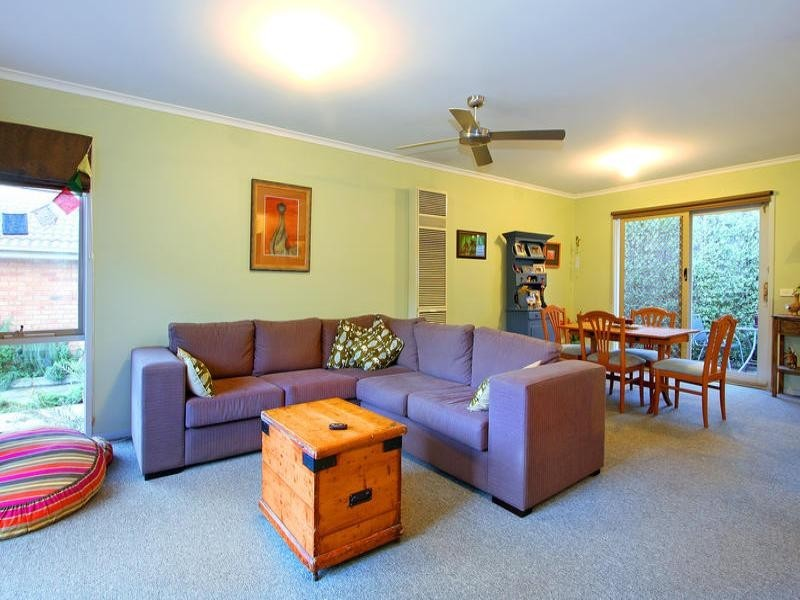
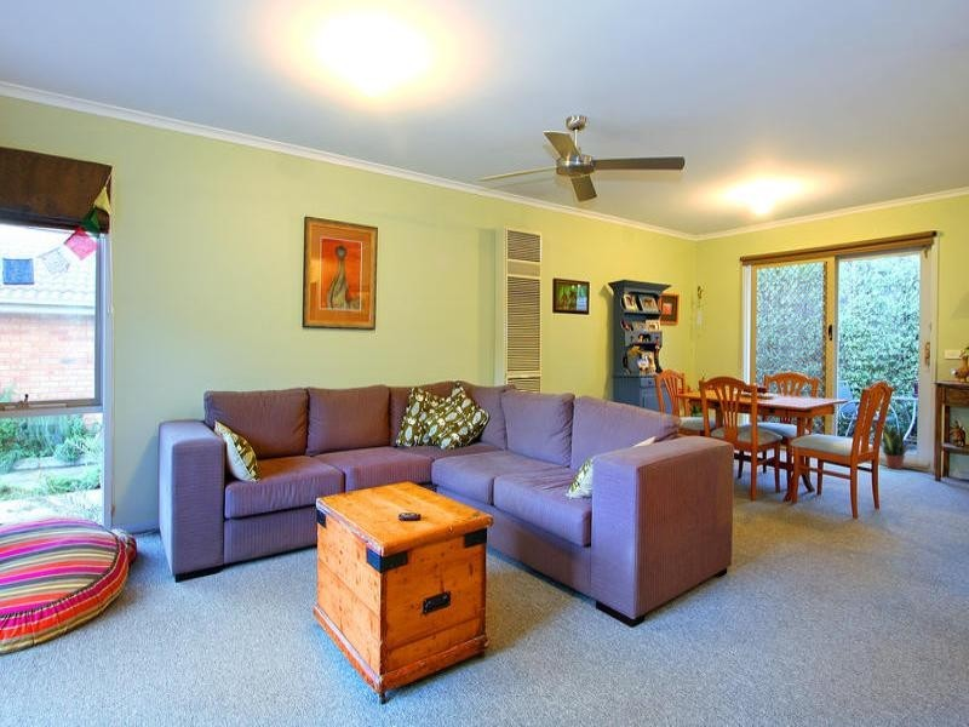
+ potted plant (894, 443)
